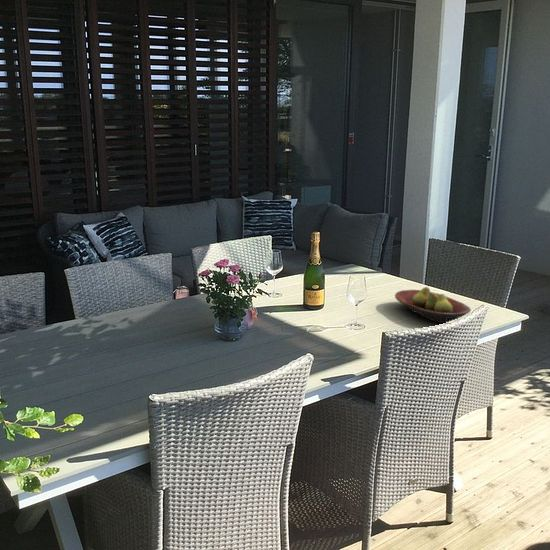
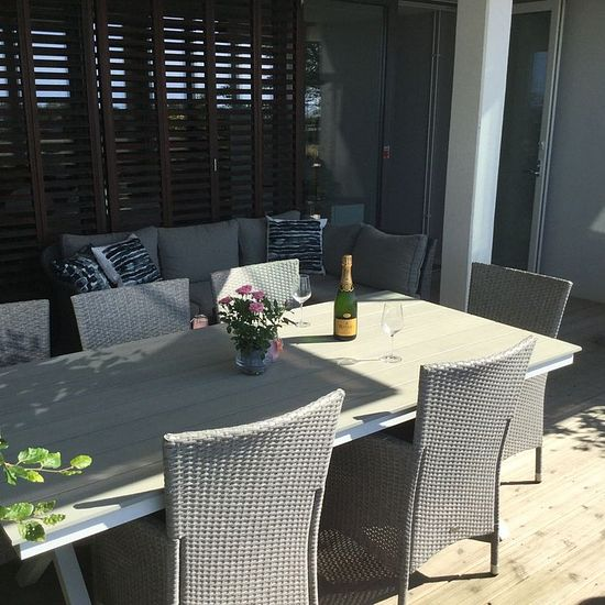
- fruit bowl (431, 302)
